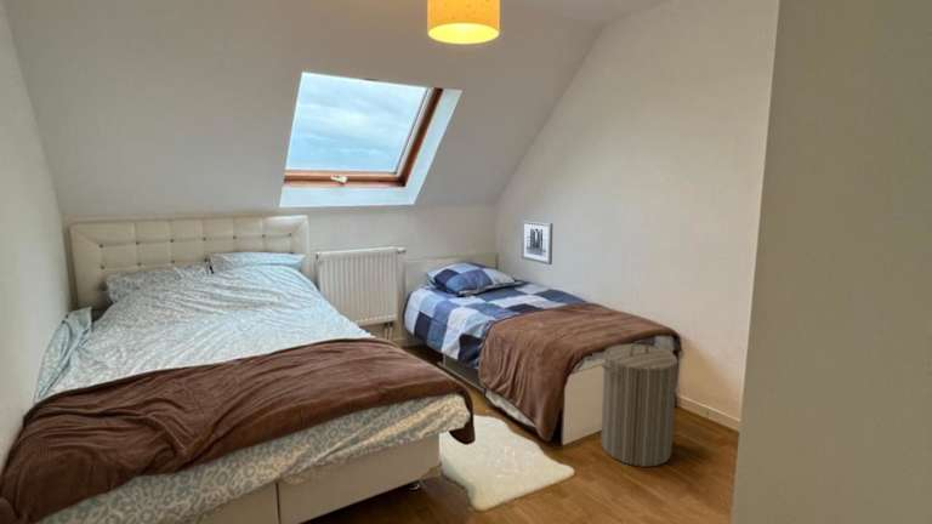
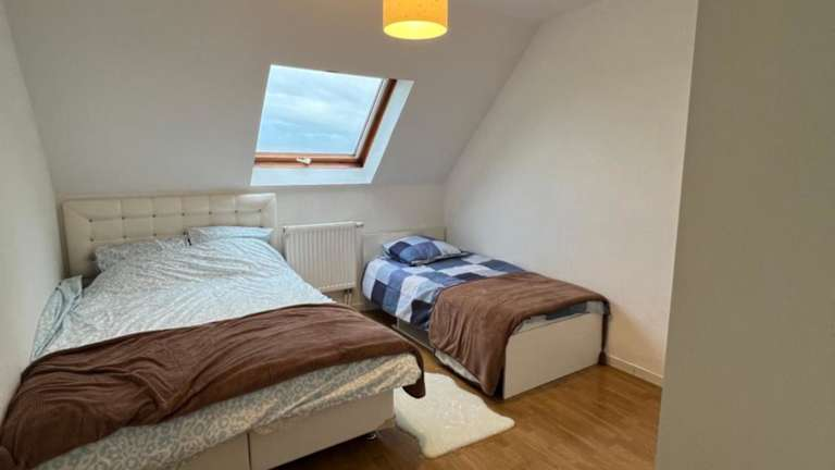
- laundry hamper (637, 394)
- wall art (535, 241)
